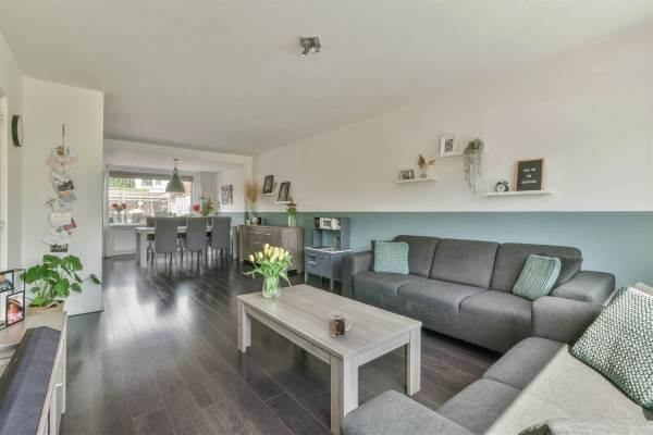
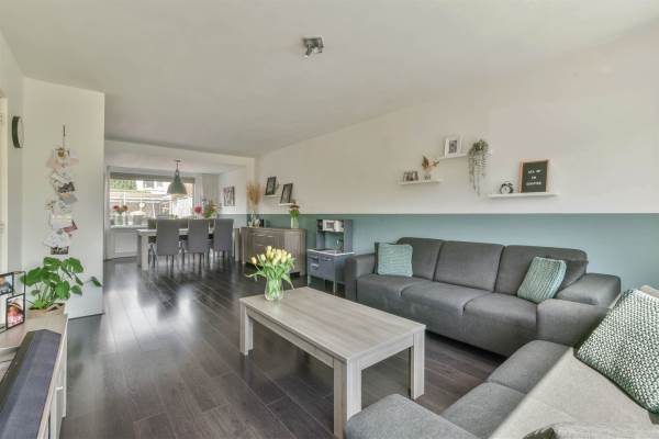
- mug (338, 324)
